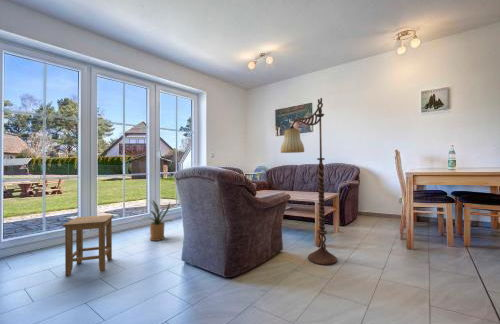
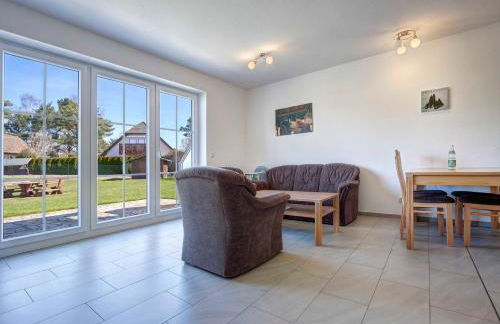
- house plant (155, 219)
- stool (92, 247)
- floor lamp (318, 175)
